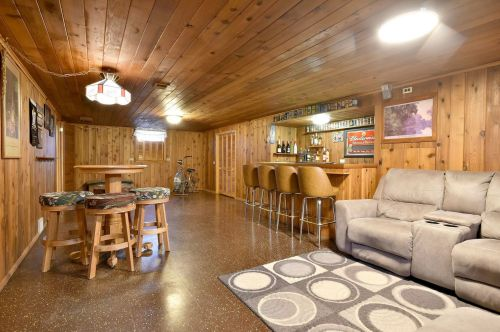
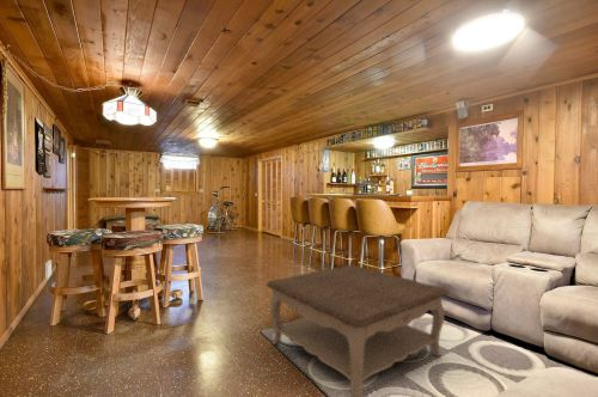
+ coffee table (353, 316)
